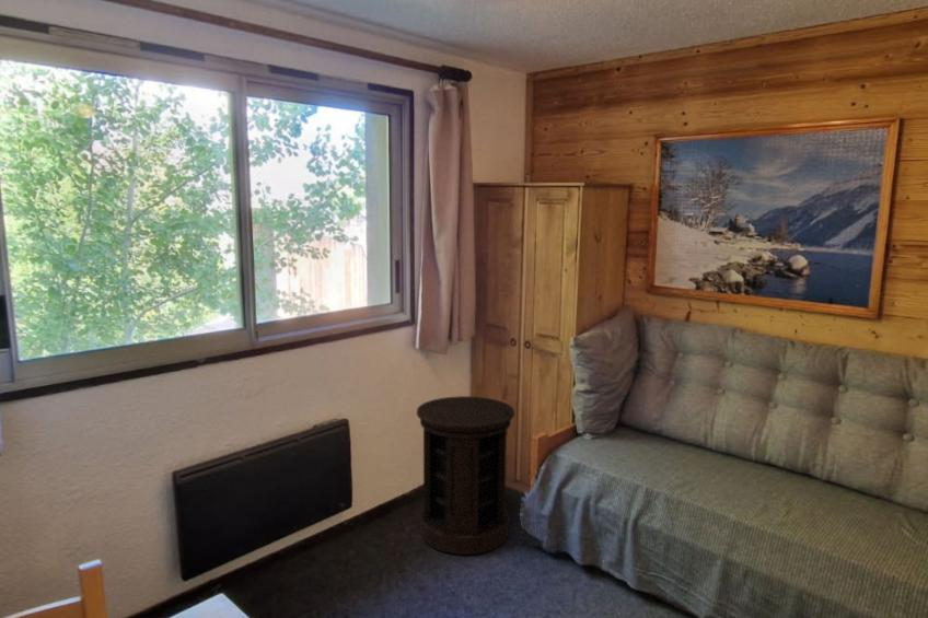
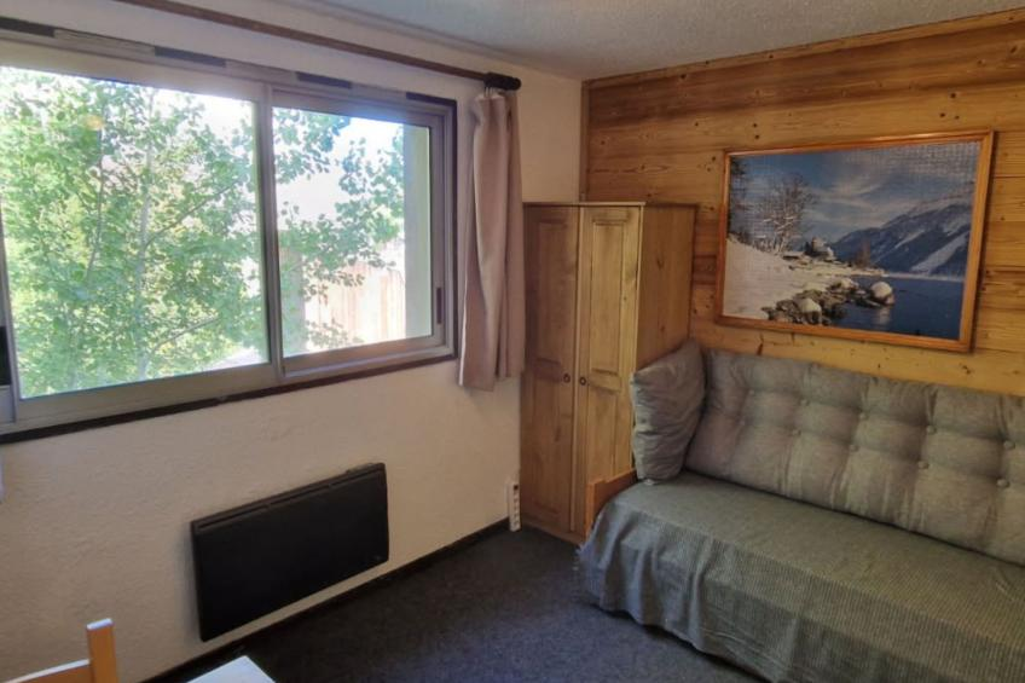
- side table (464, 470)
